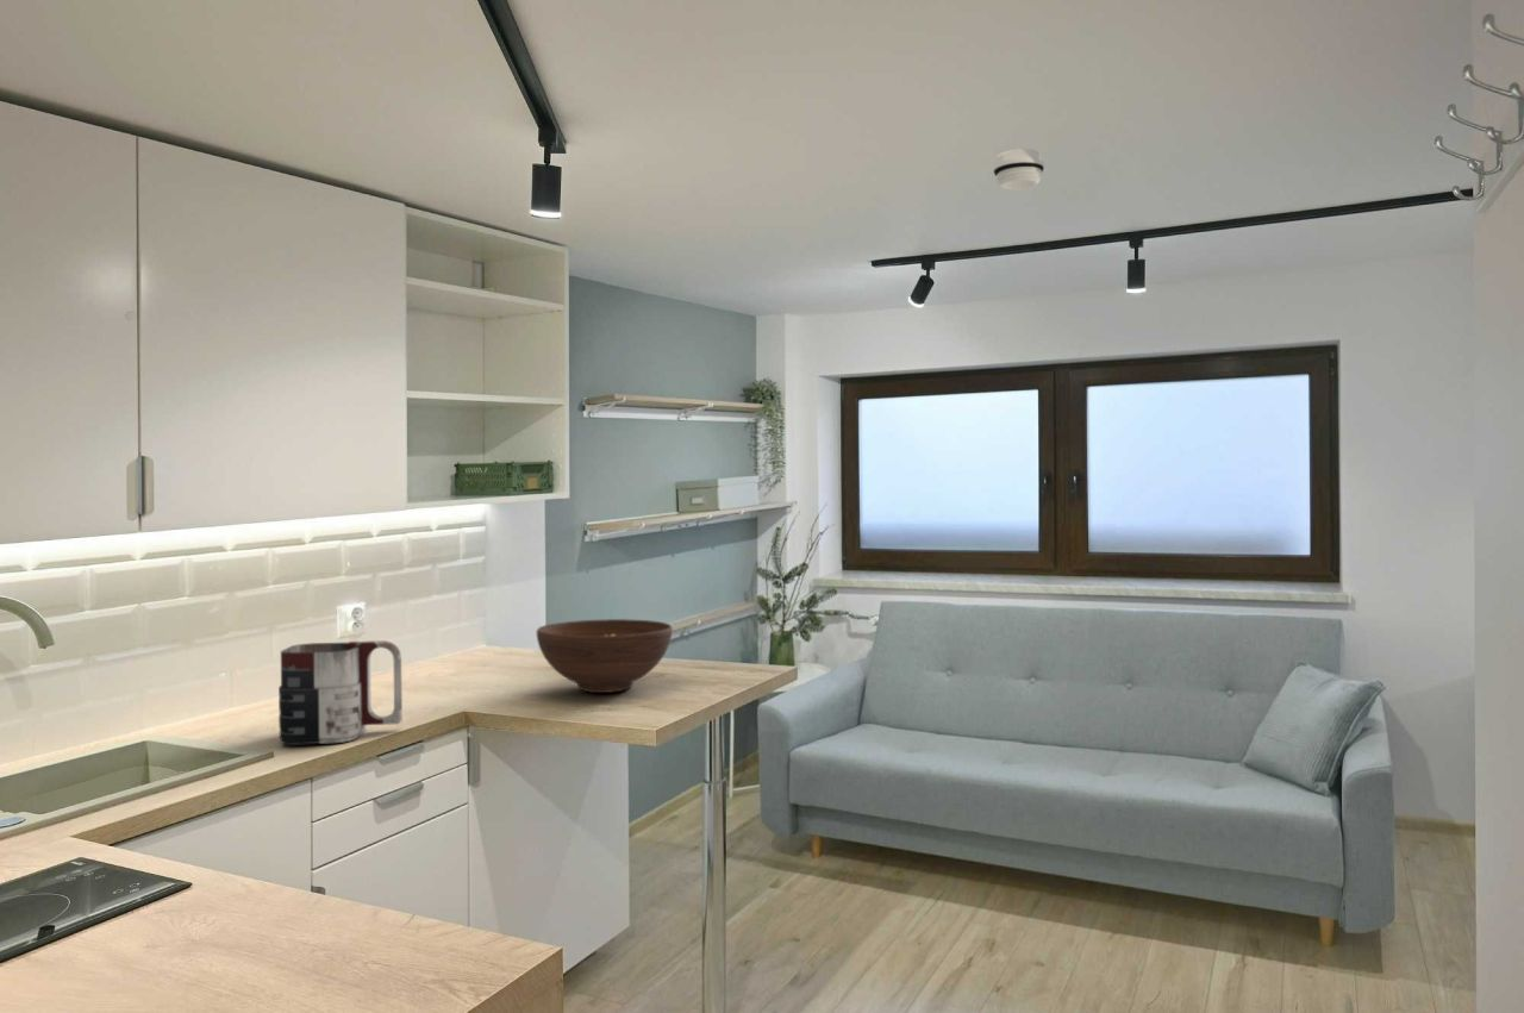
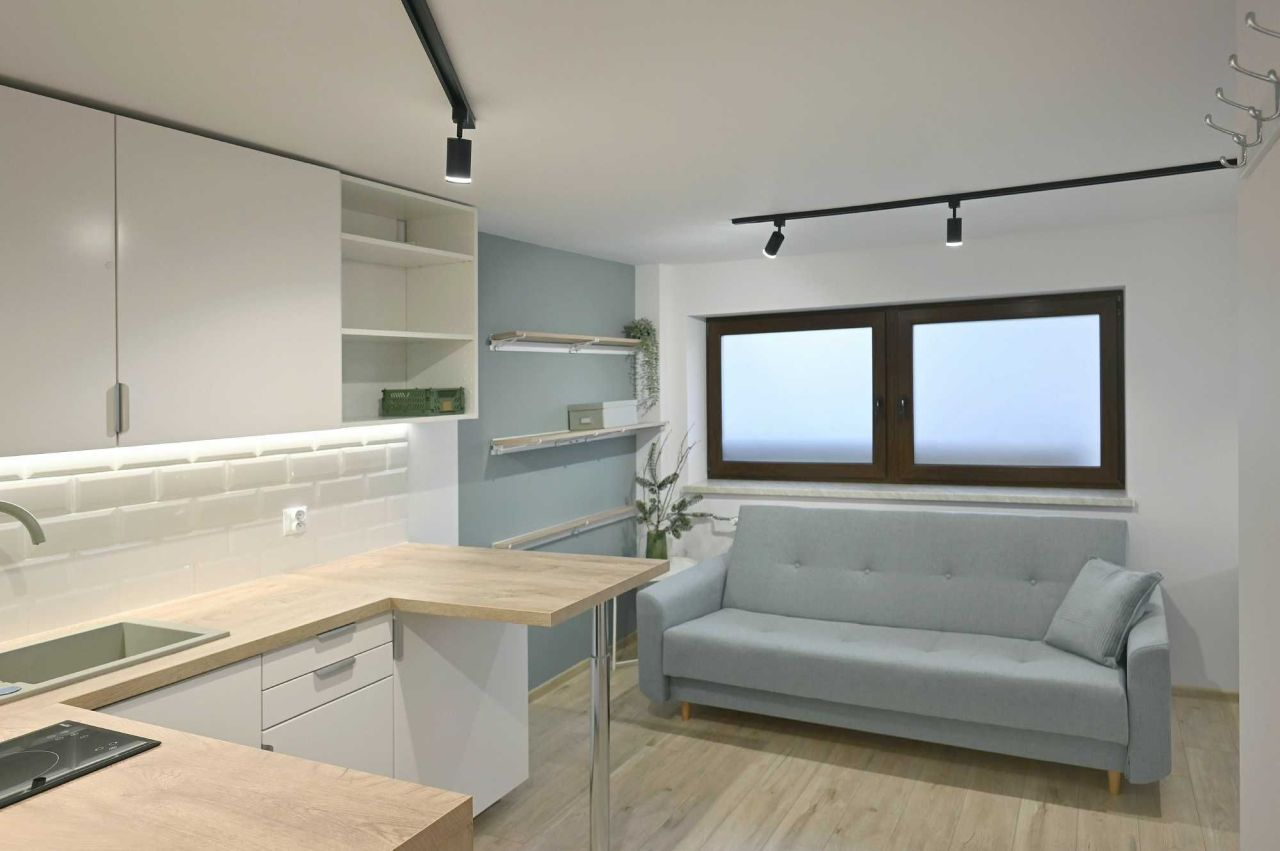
- smoke detector (1018, 170)
- mug (343, 688)
- fruit bowl (605, 658)
